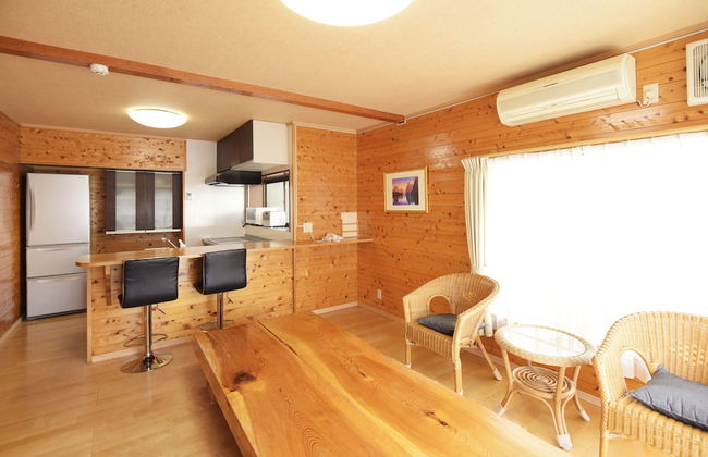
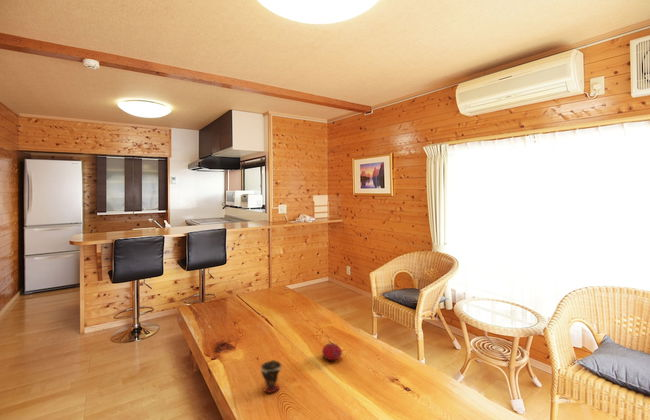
+ cup (271, 377)
+ fruit (331, 351)
